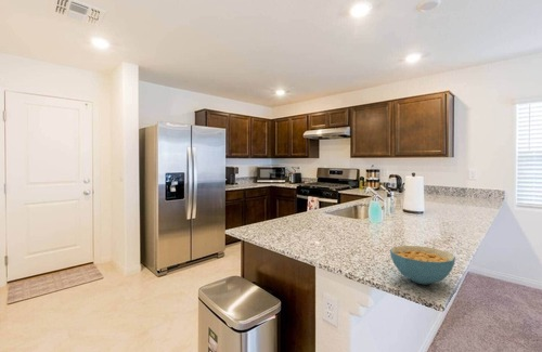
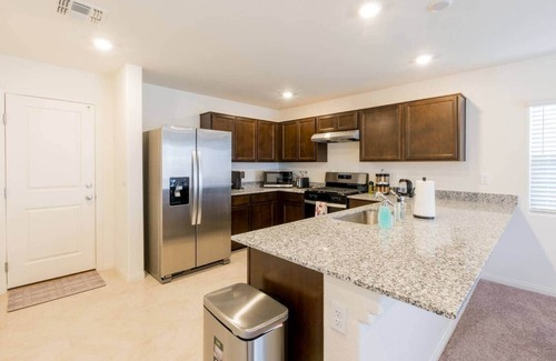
- cereal bowl (421, 266)
